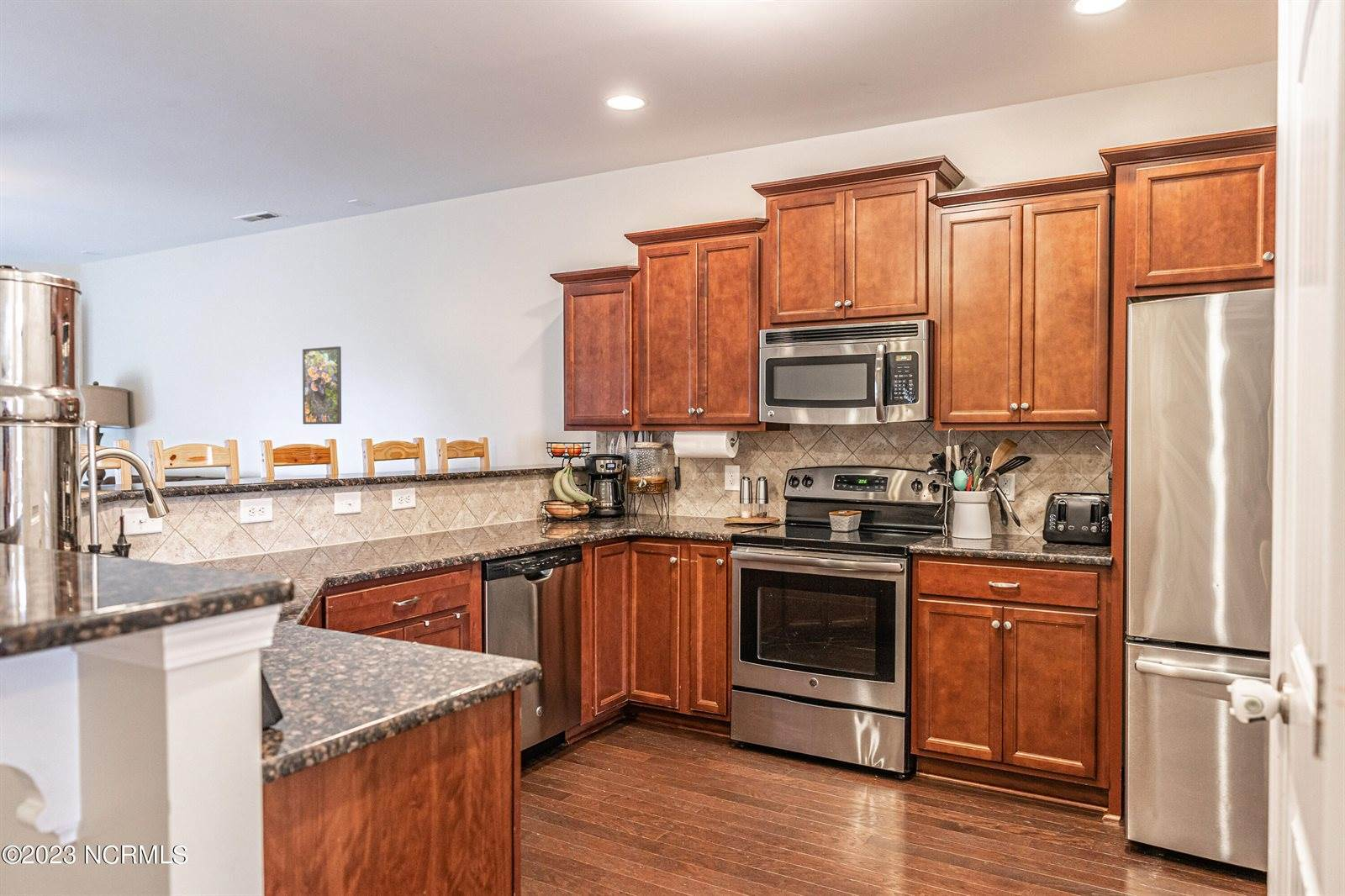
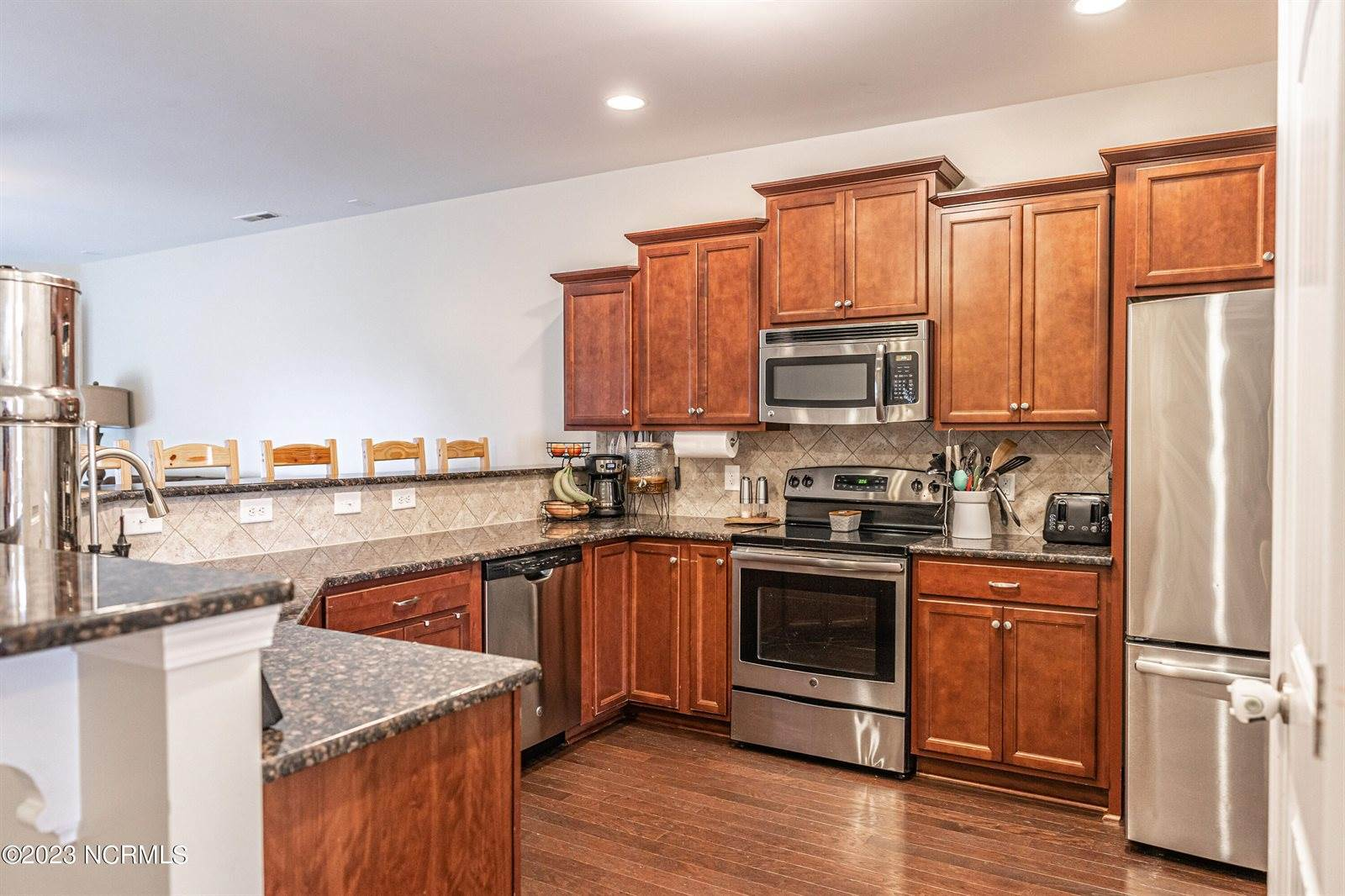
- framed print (321, 386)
